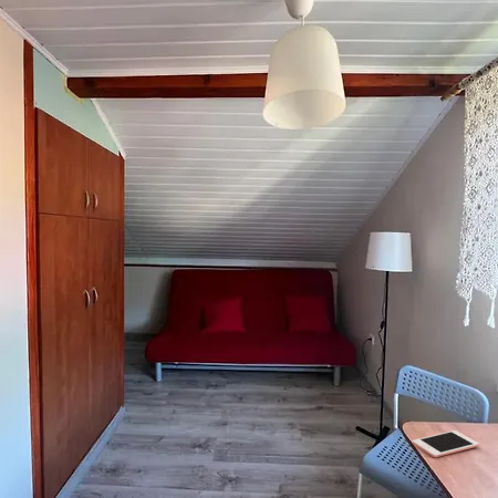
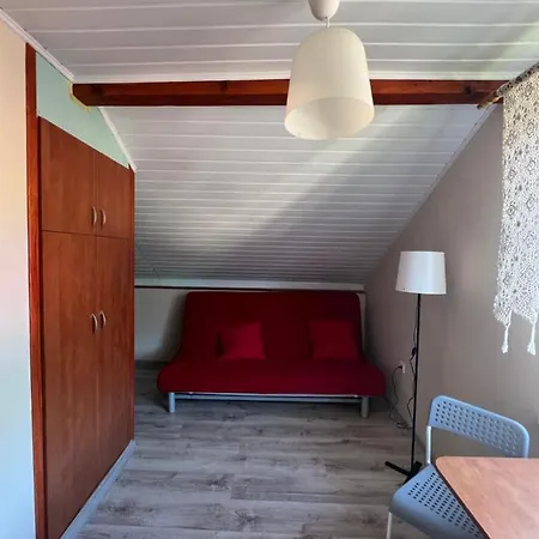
- cell phone (445, 443)
